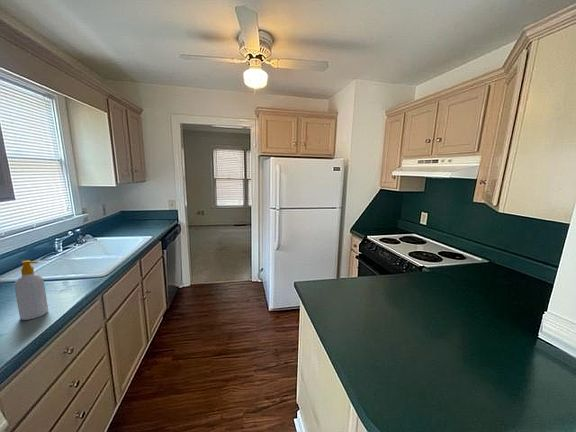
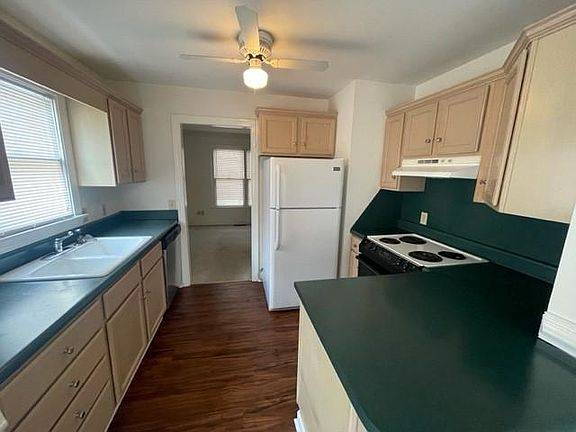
- soap bottle (31, 288)
